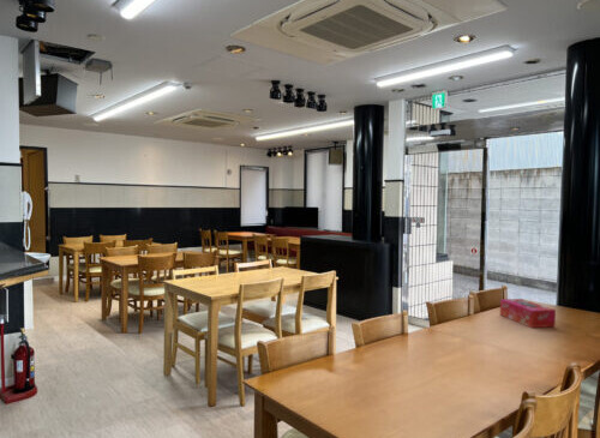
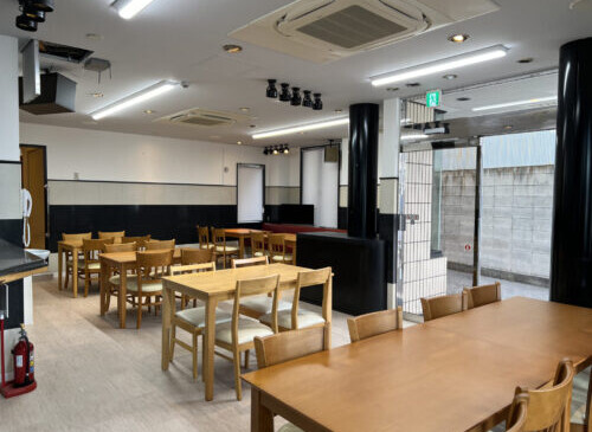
- tissue box (526, 312)
